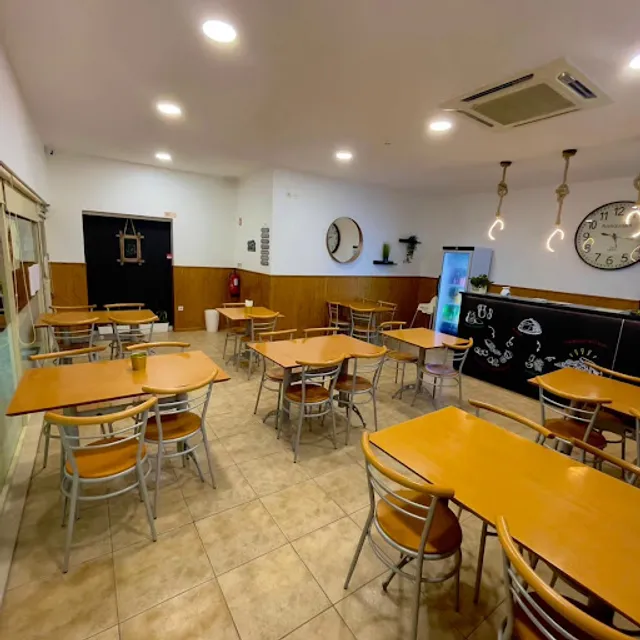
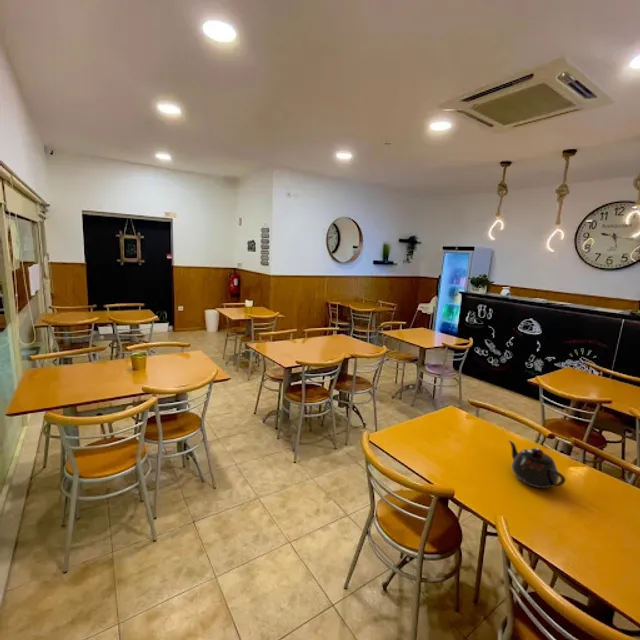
+ teapot (533, 463)
